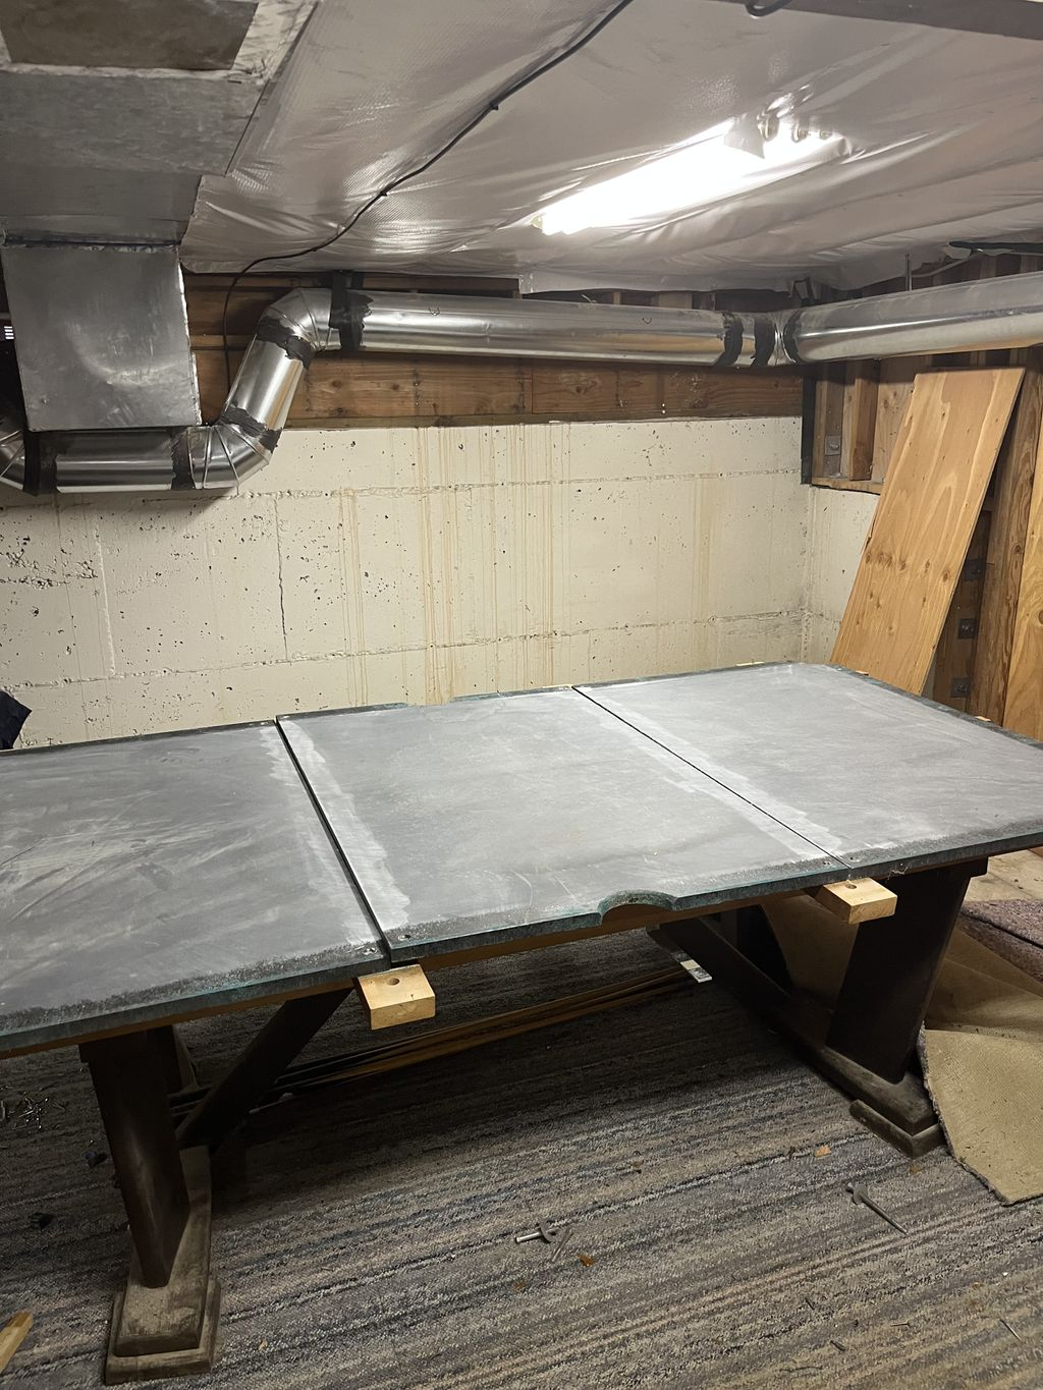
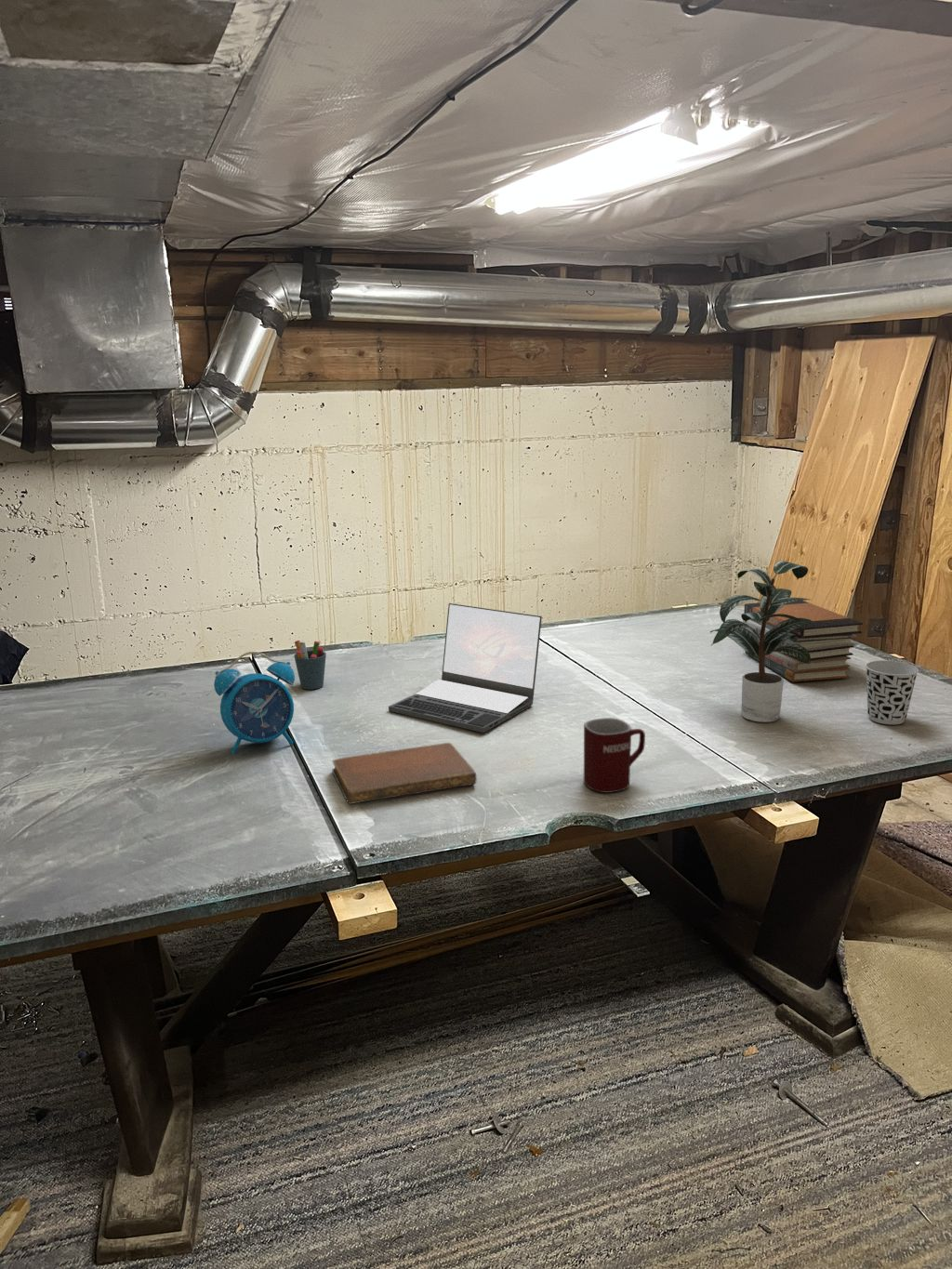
+ alarm clock (258, 700)
+ book stack (797, 639)
+ potted plant (752, 641)
+ notebook (403, 772)
+ pen holder (310, 661)
+ cup (889, 693)
+ mug (615, 753)
+ laptop (465, 663)
